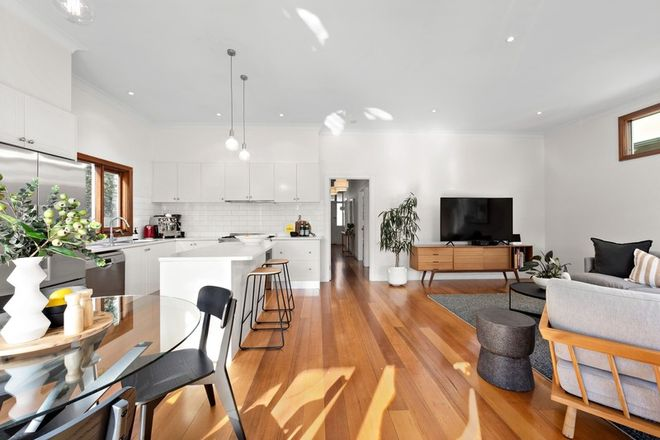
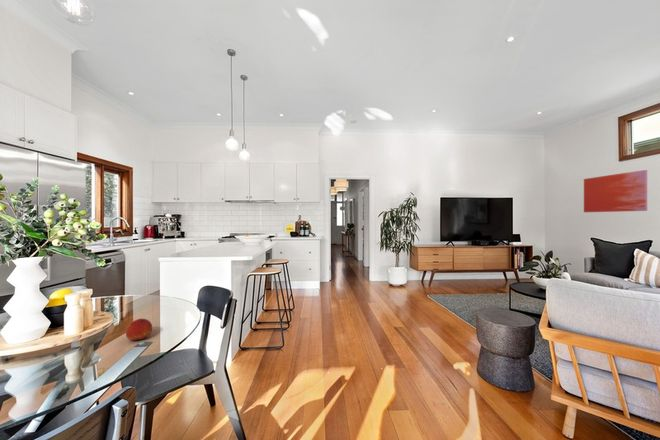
+ fruit (139, 328)
+ wall art (612, 193)
